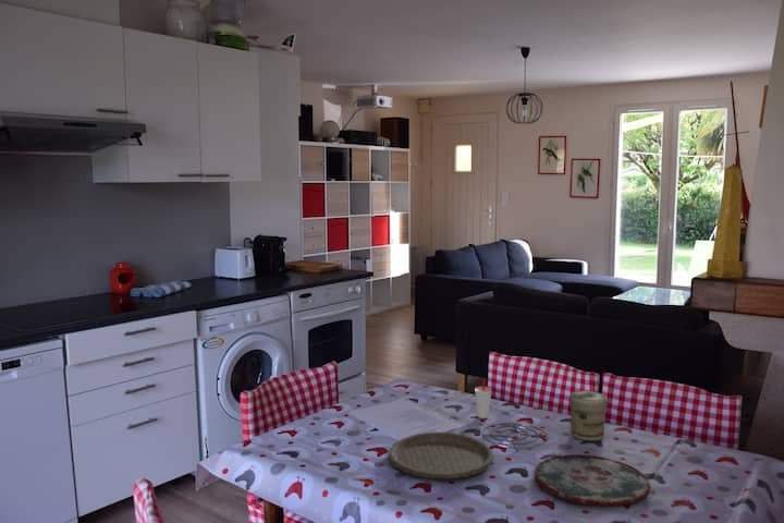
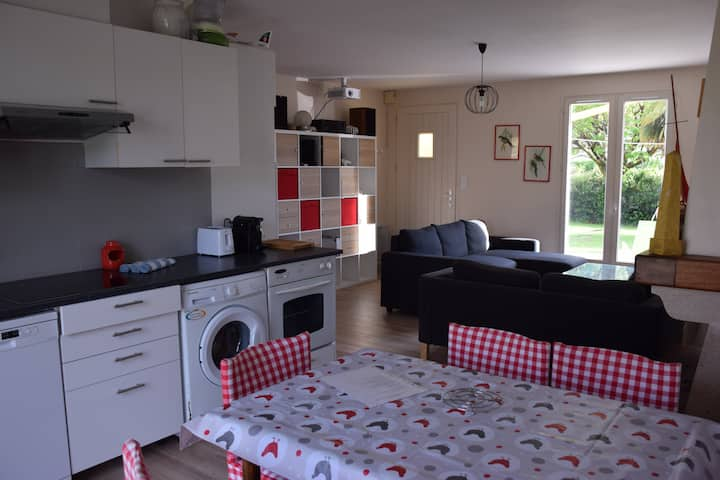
- jar (588, 415)
- cup (482, 398)
- plate (440, 455)
- plate (590, 478)
